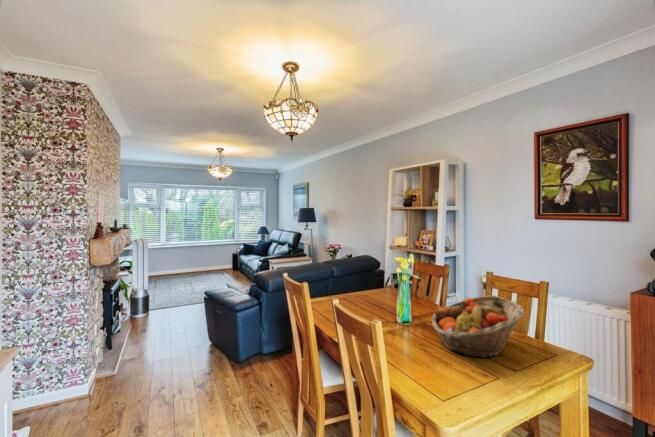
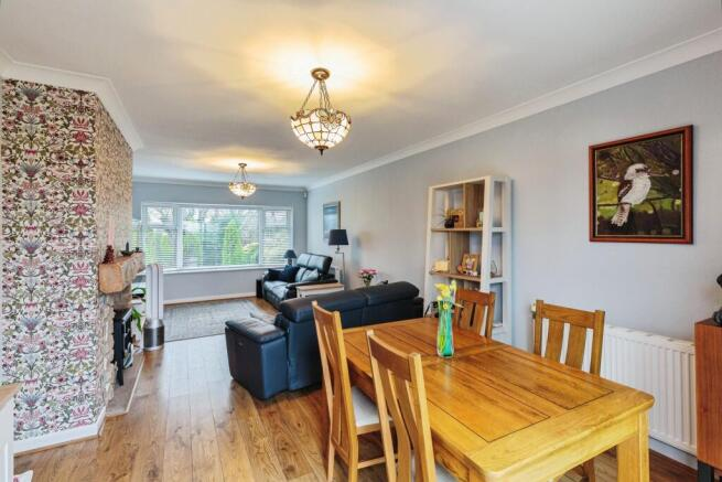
- fruit basket (474, 322)
